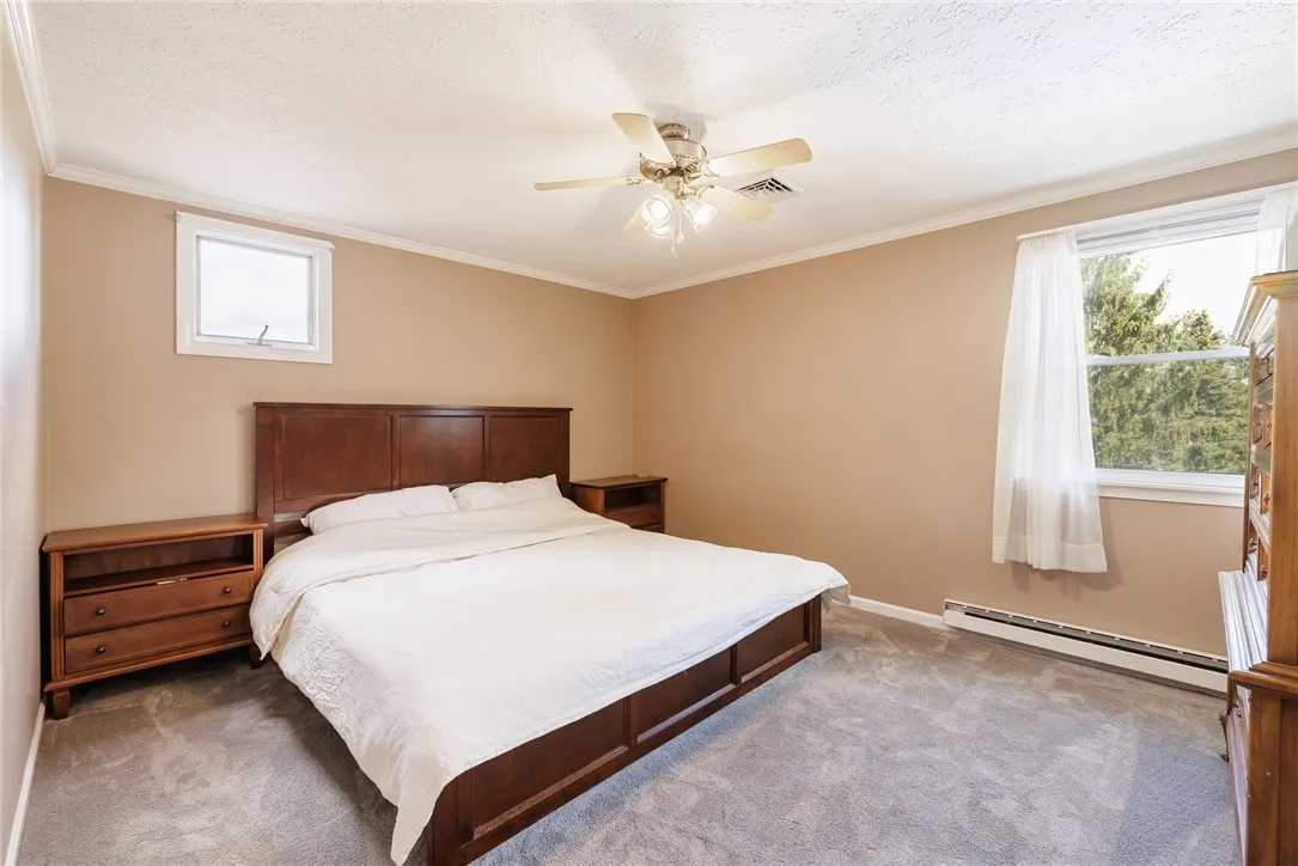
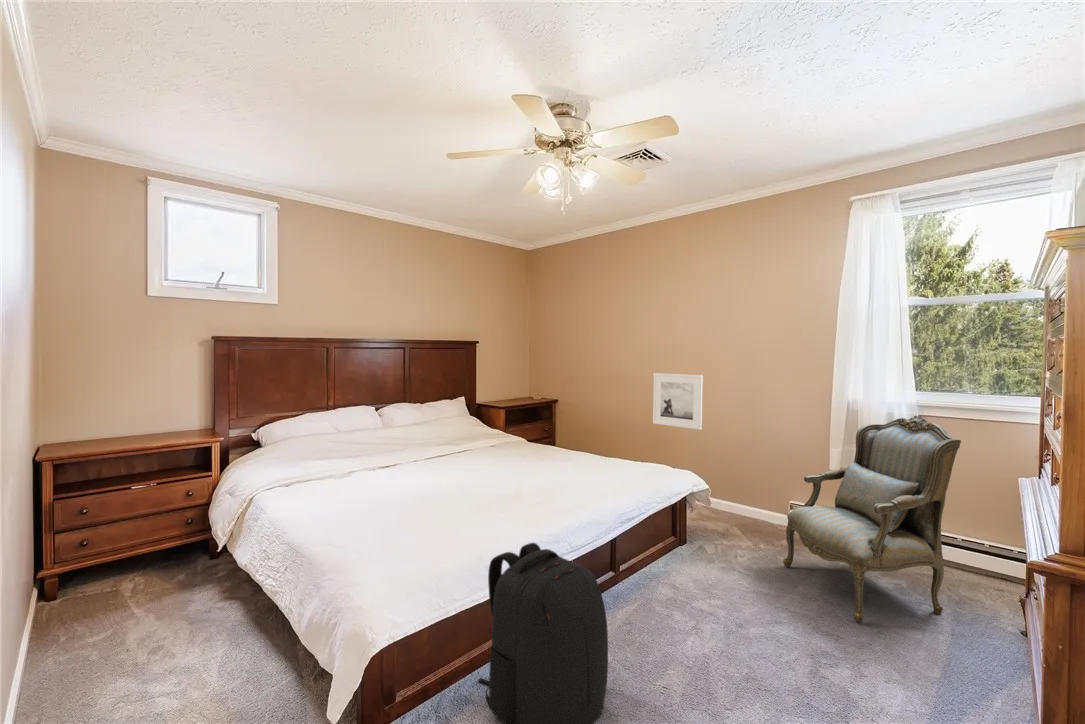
+ armchair (865, 502)
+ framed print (676, 400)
+ backpack (538, 626)
